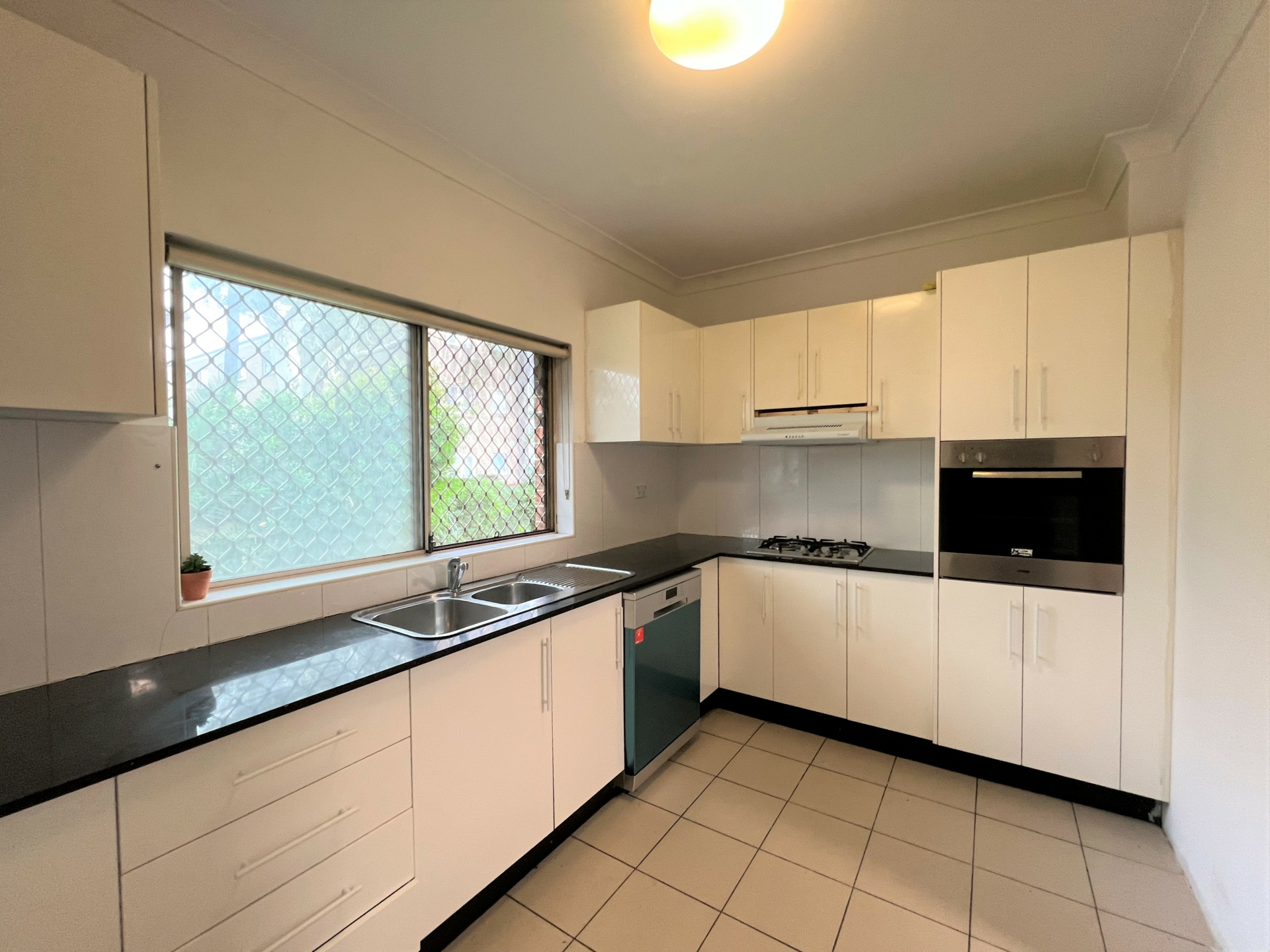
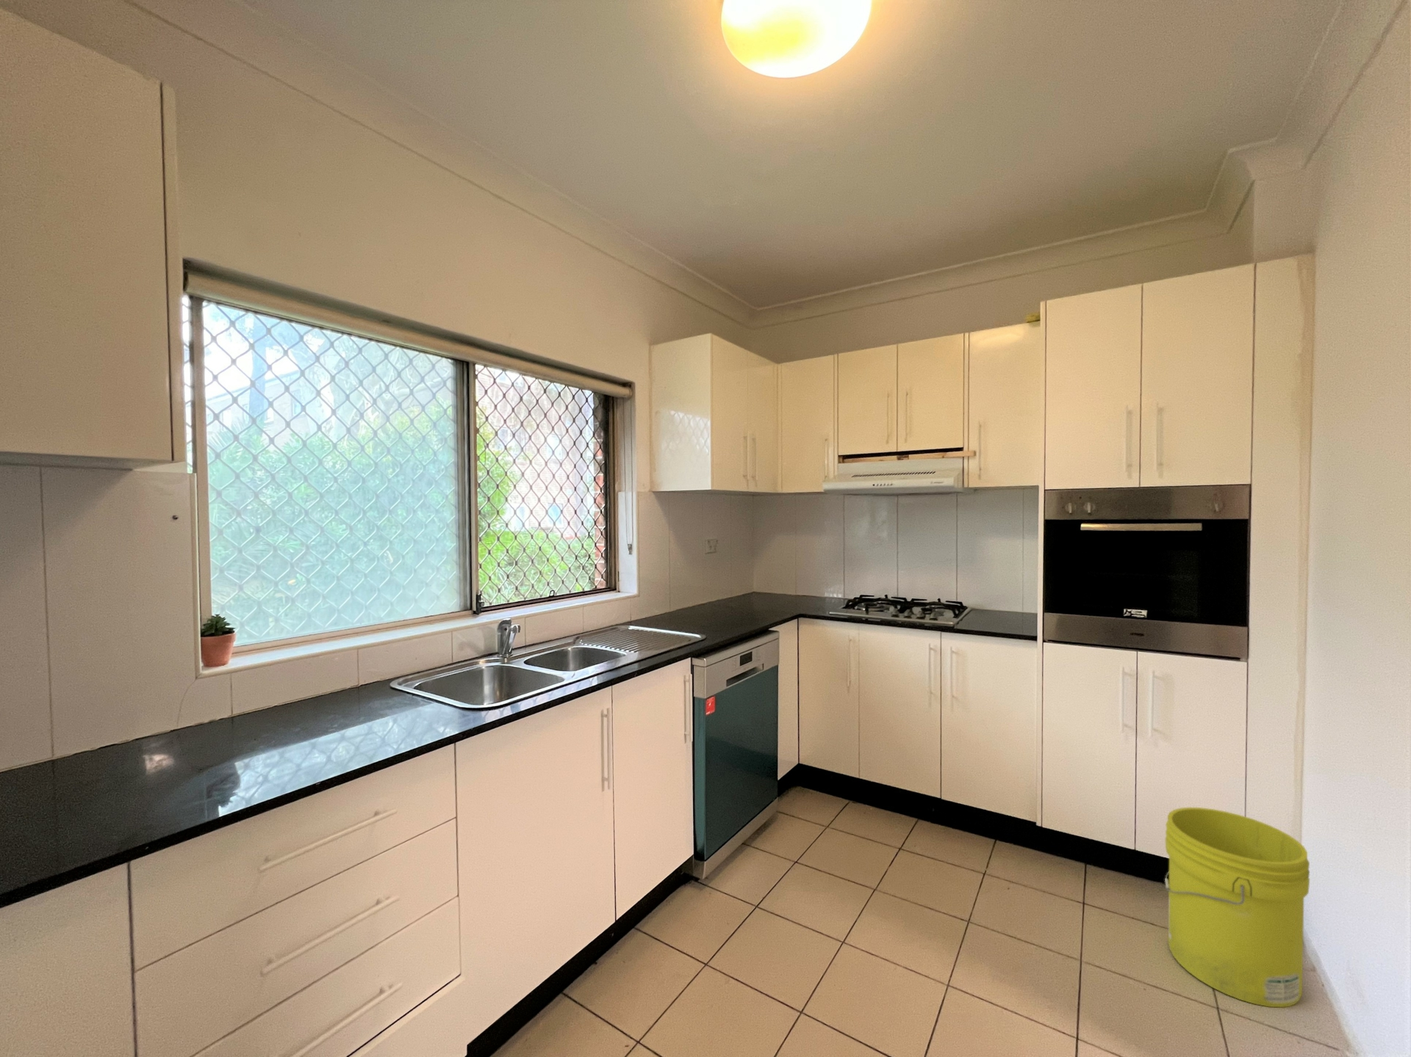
+ bucket (1232, 899)
